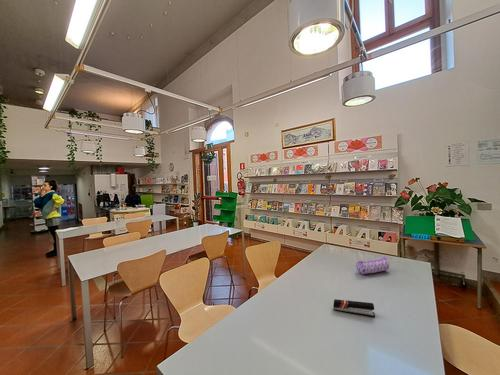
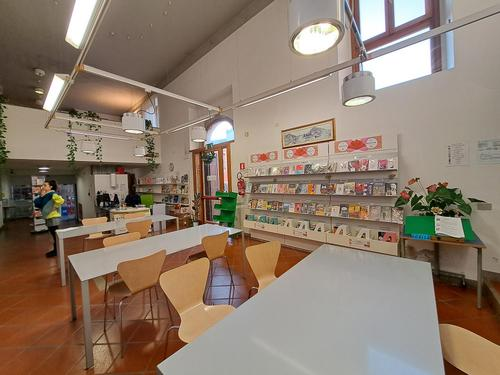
- pencil case (372, 265)
- stapler (353, 306)
